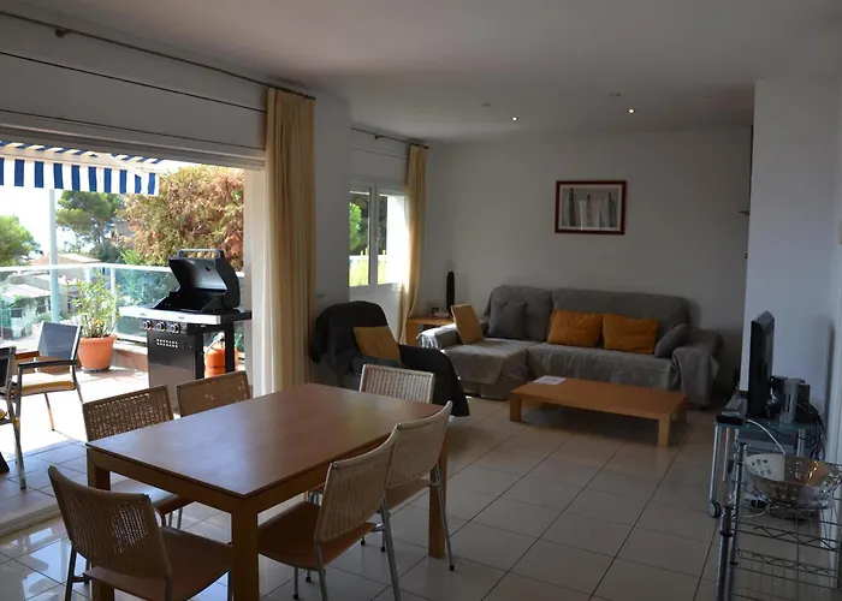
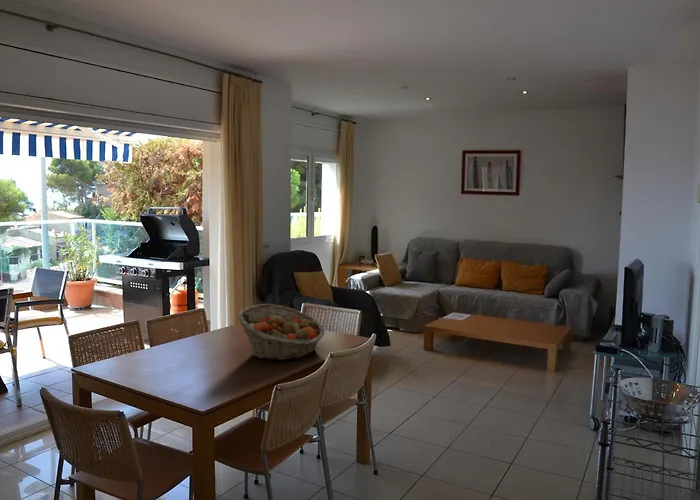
+ fruit basket (281, 330)
